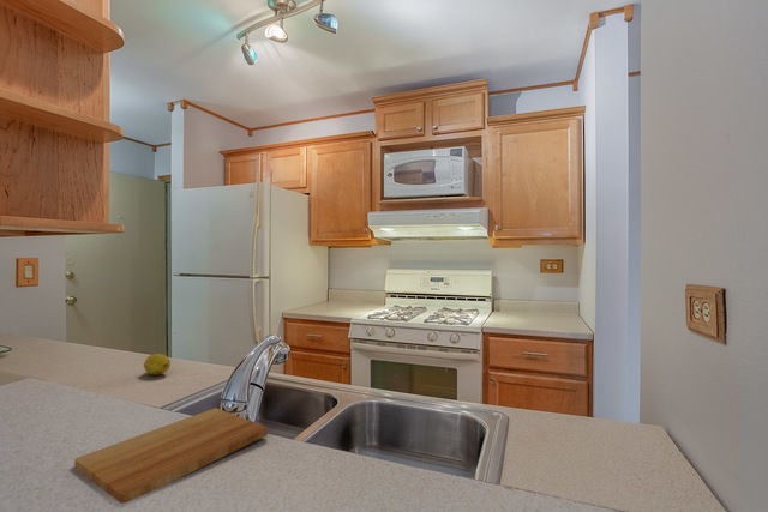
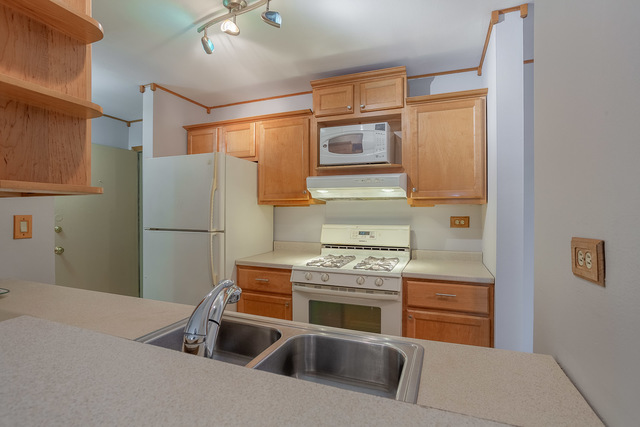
- fruit (156, 363)
- cutting board (179, 445)
